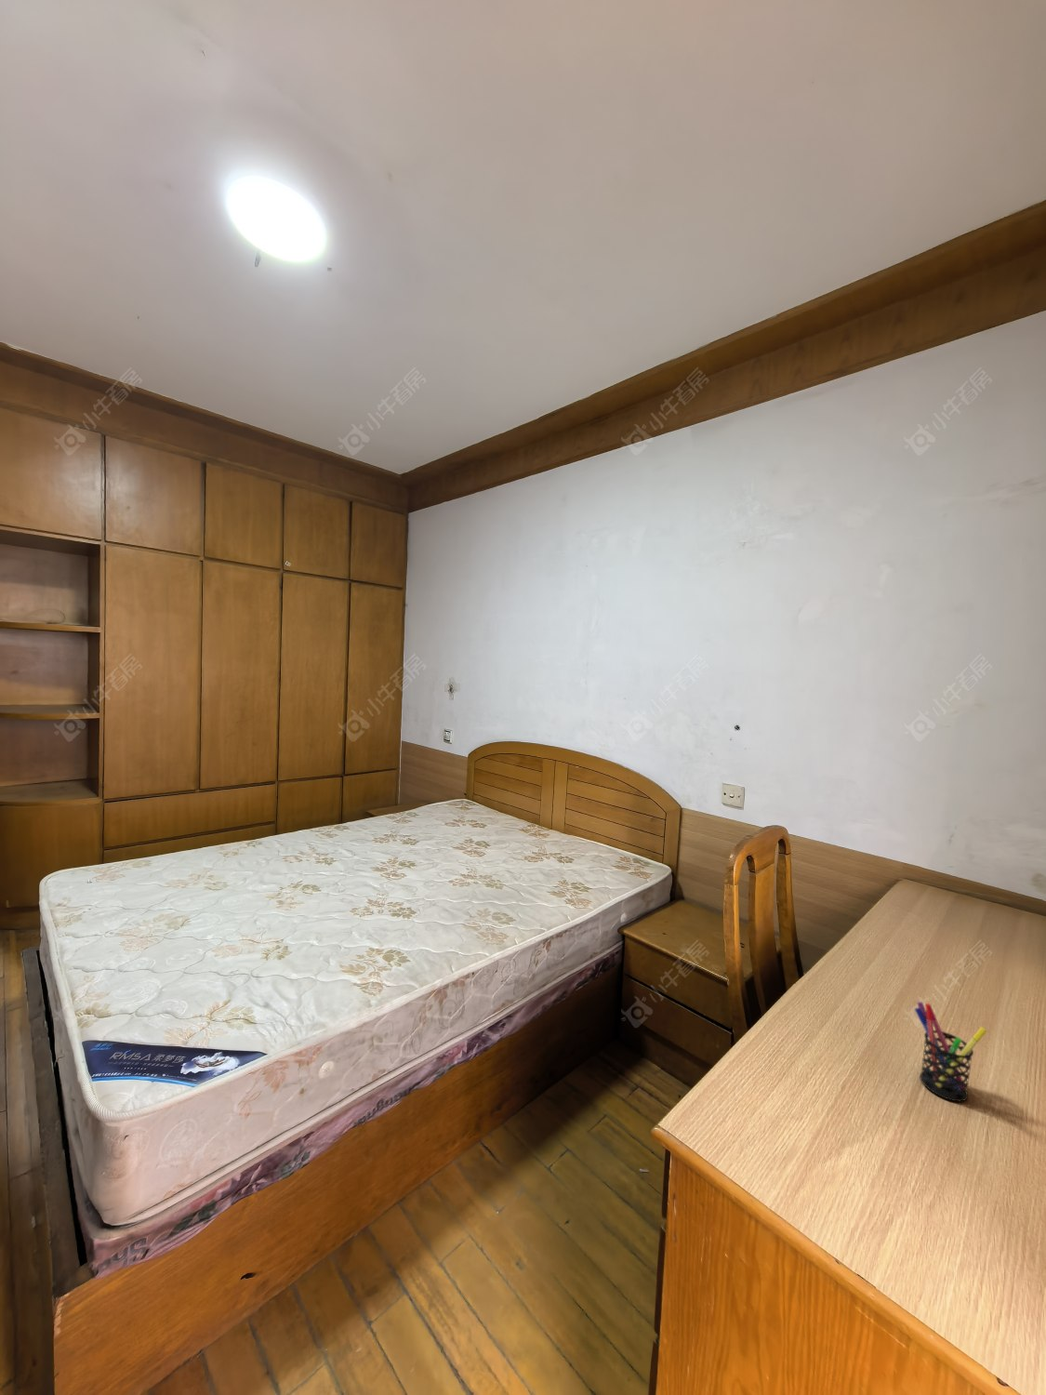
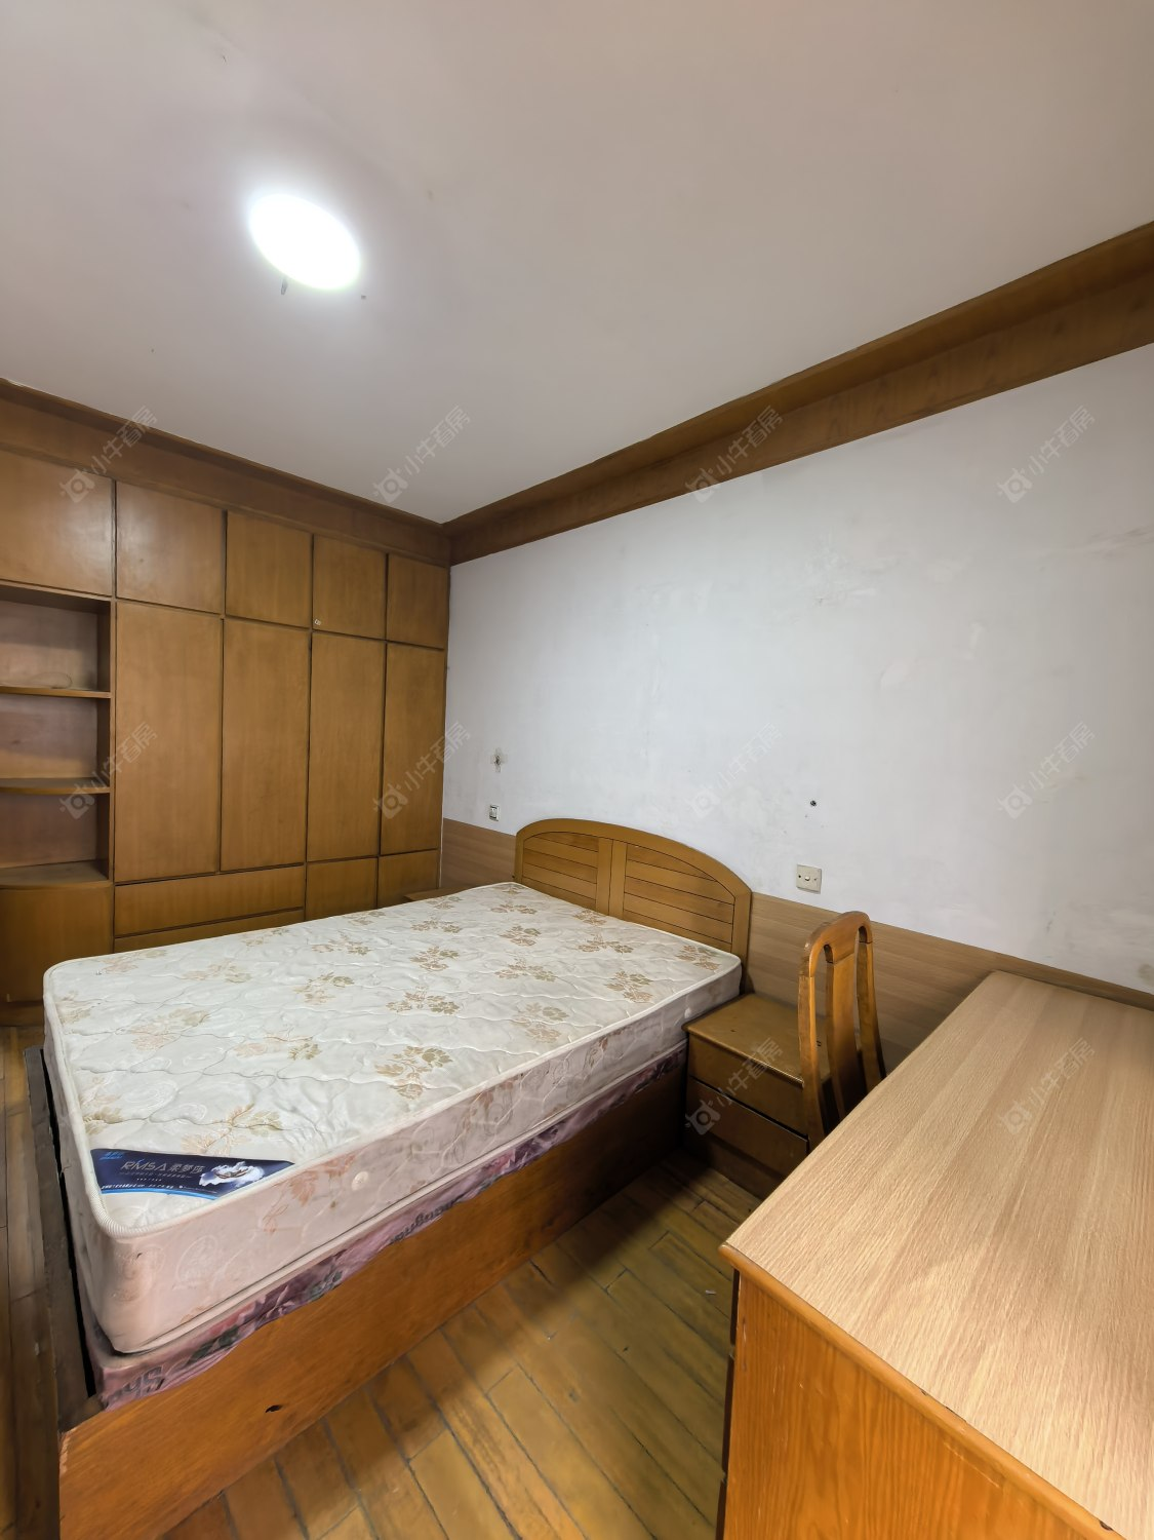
- pen holder (946, 1050)
